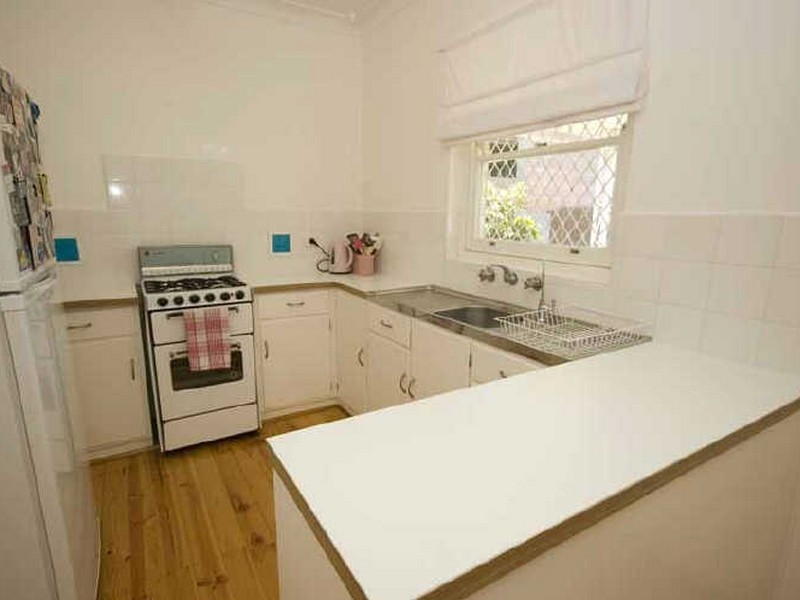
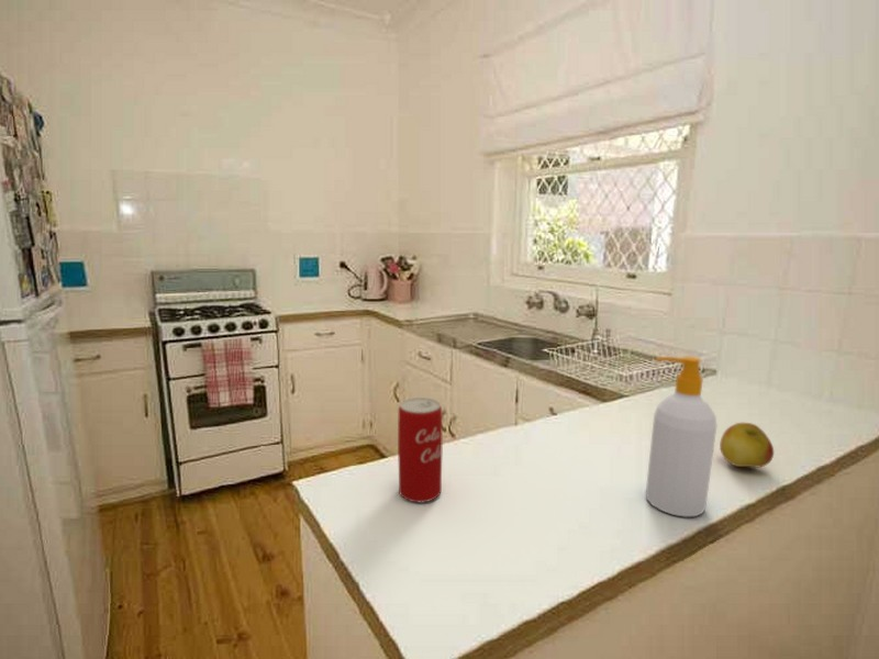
+ apple (745, 445)
+ soap bottle (680, 432)
+ beverage can (420, 448)
